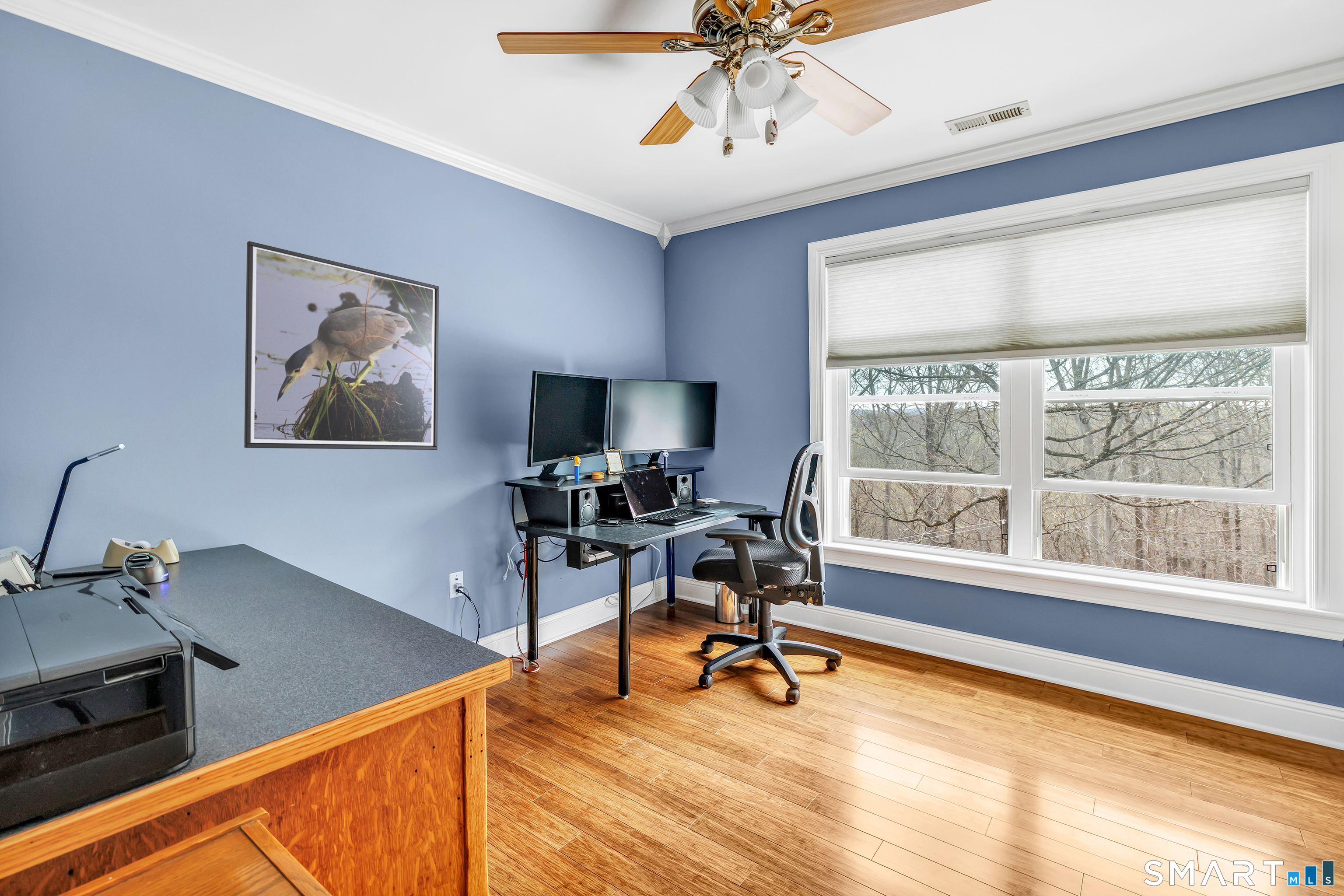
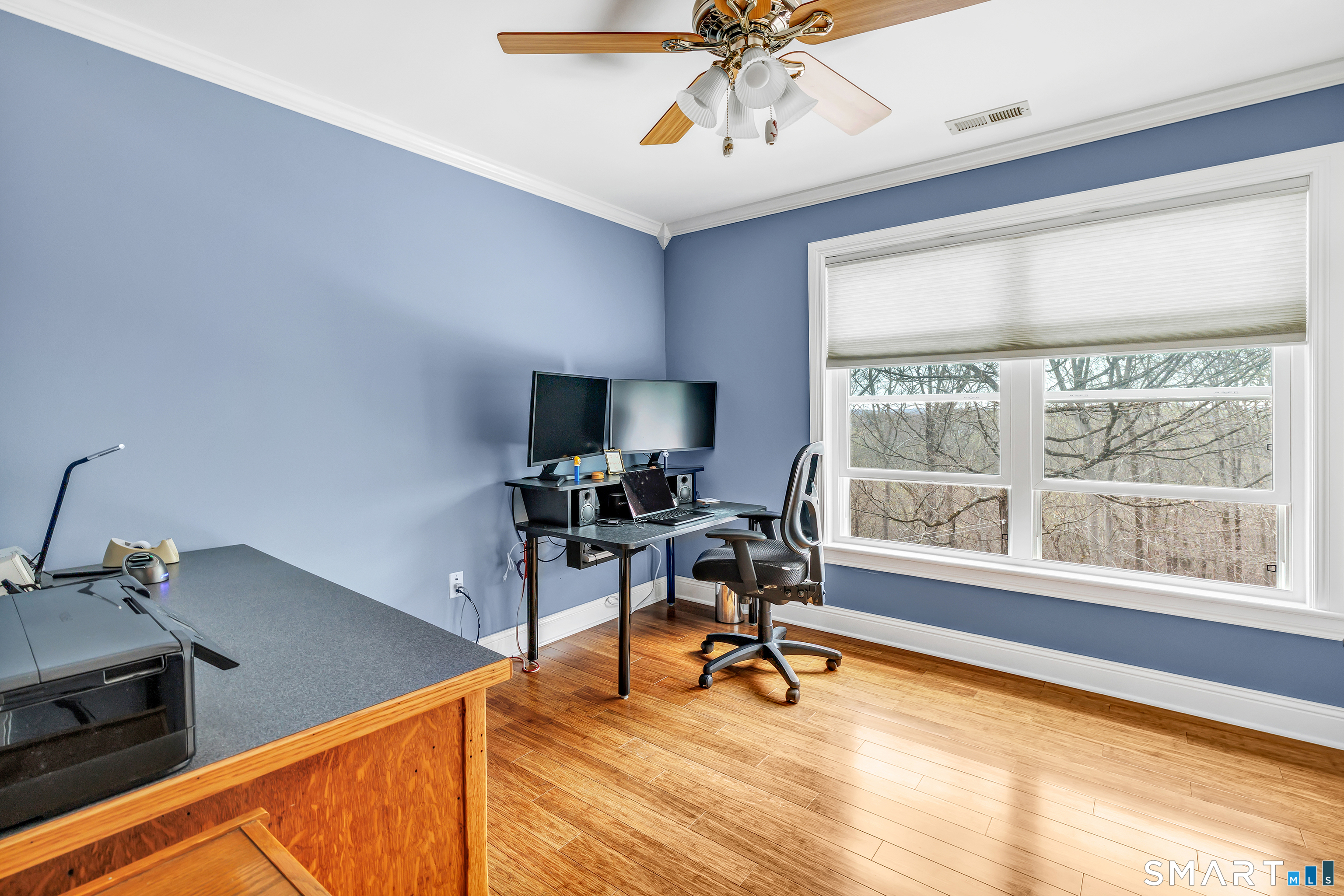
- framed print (353, 357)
